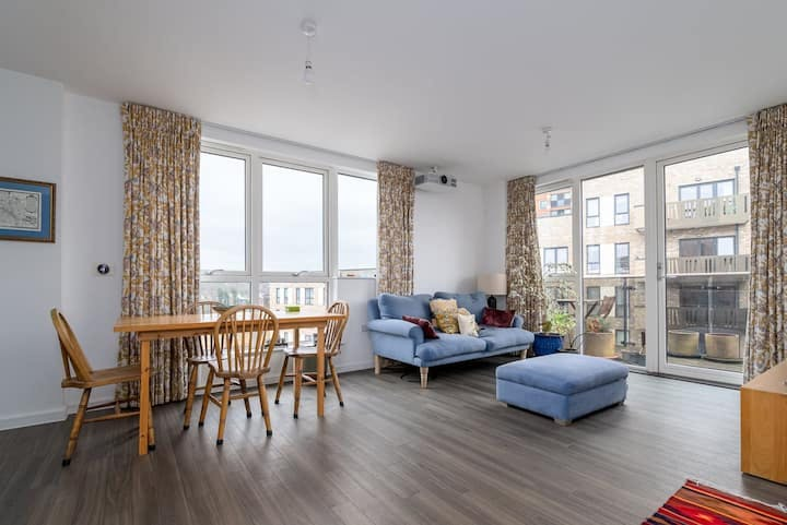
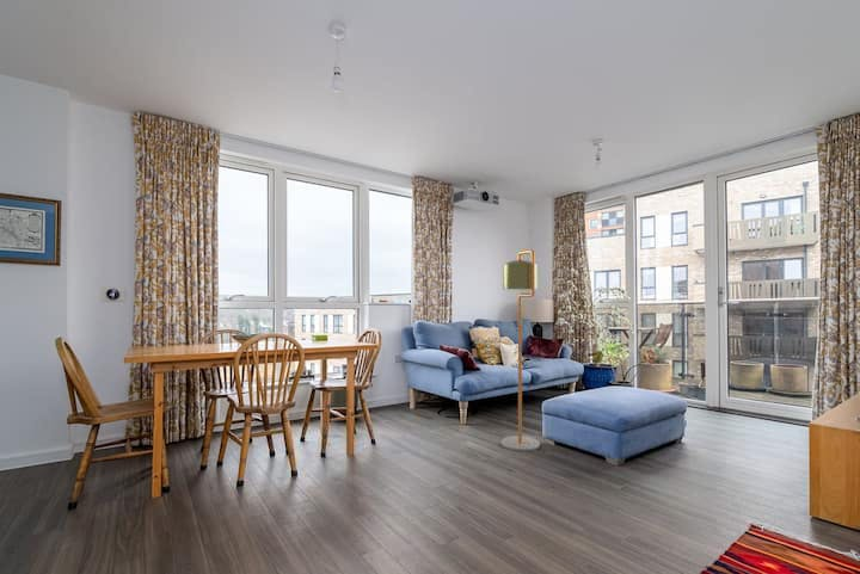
+ floor lamp (521, 347)
